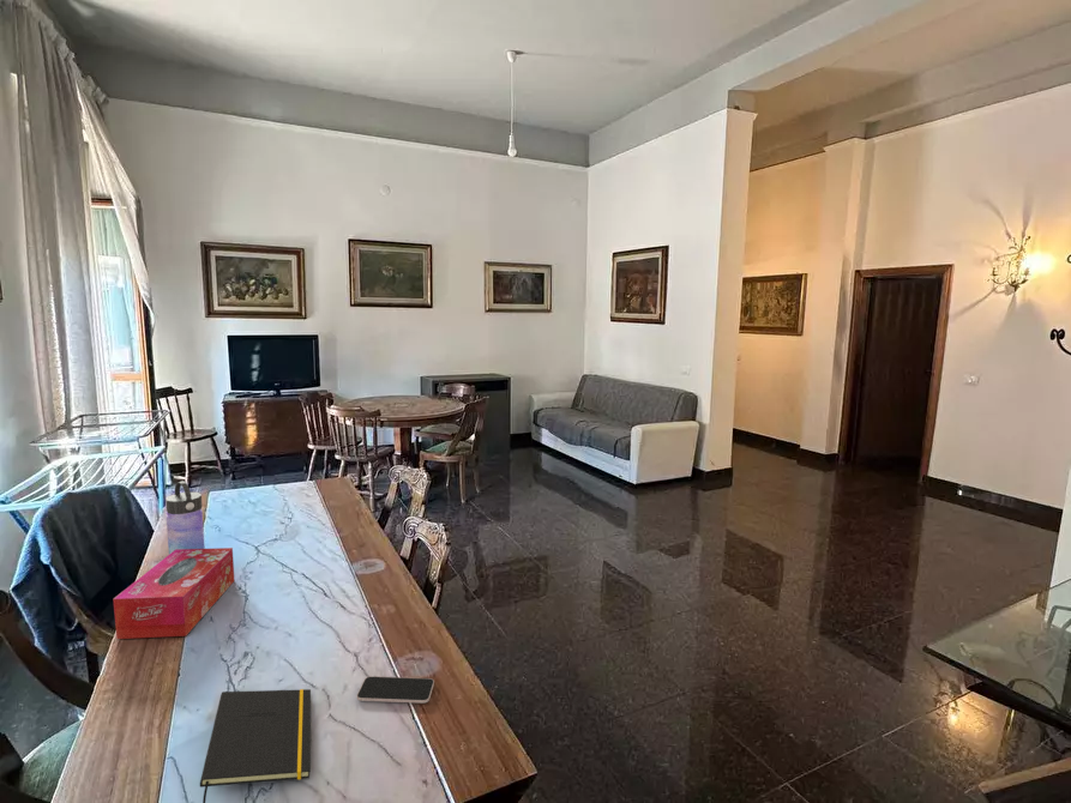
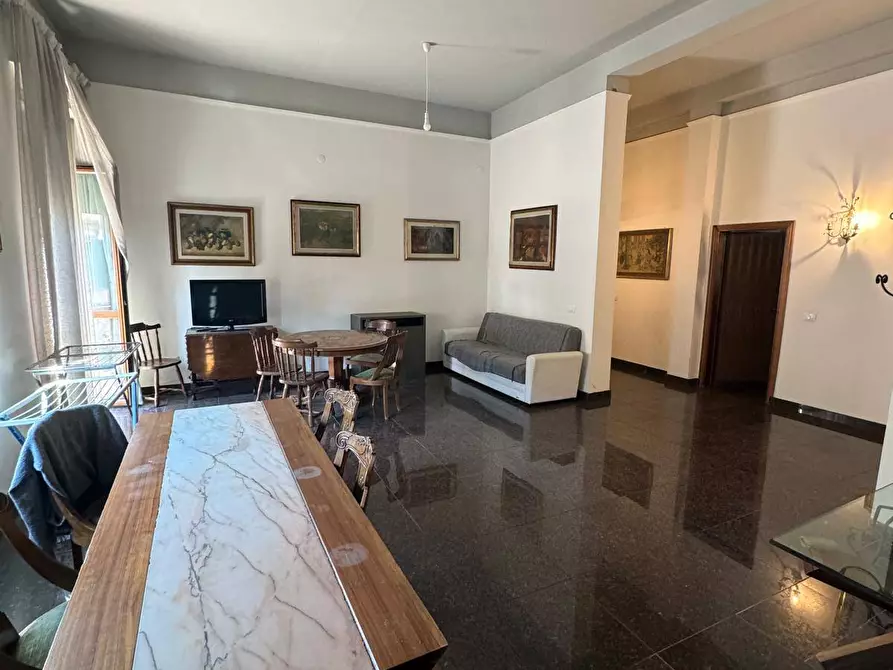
- notepad (261, 731)
- tissue box (180, 588)
- water bottle (185, 521)
- smartphone (396, 689)
